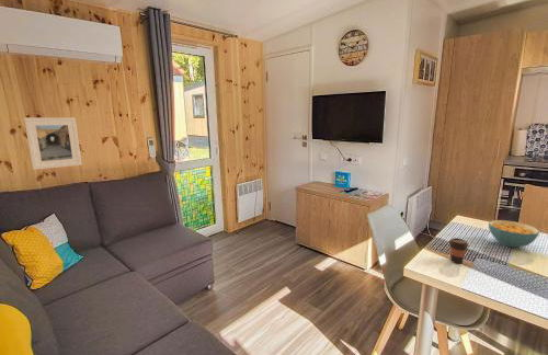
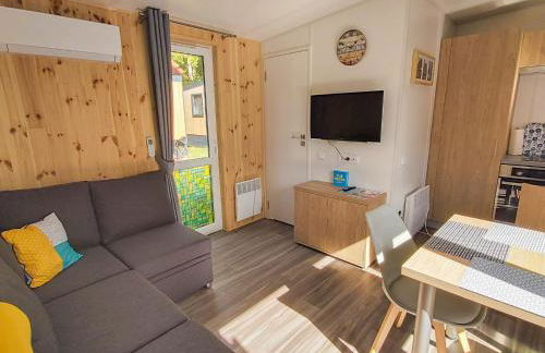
- cereal bowl (511, 236)
- coffee cup (457, 251)
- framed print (54, 142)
